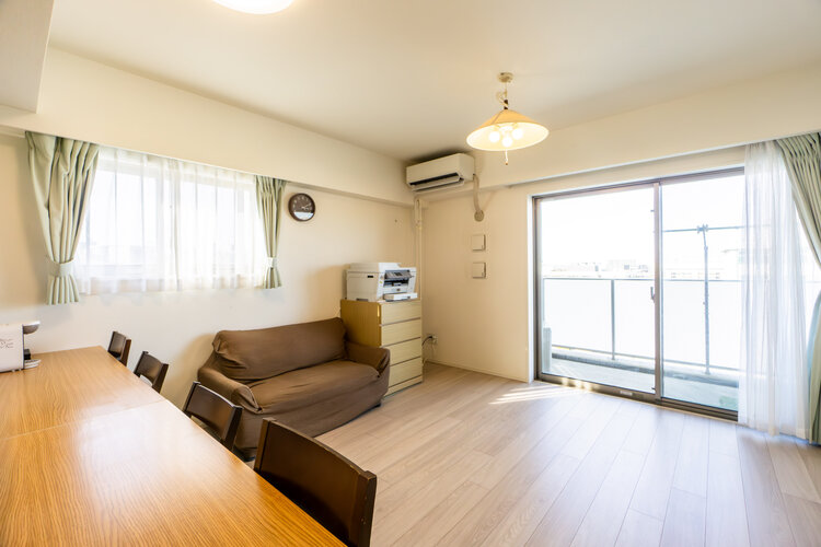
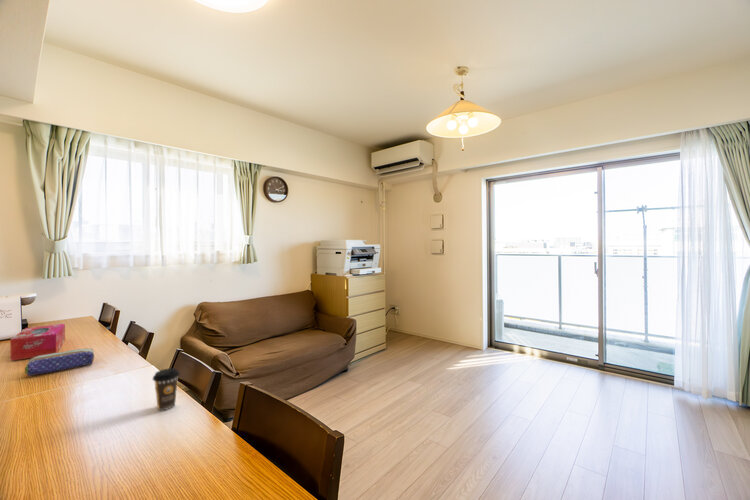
+ pencil case (61, 360)
+ tissue box (40, 340)
+ coffee cup (166, 389)
